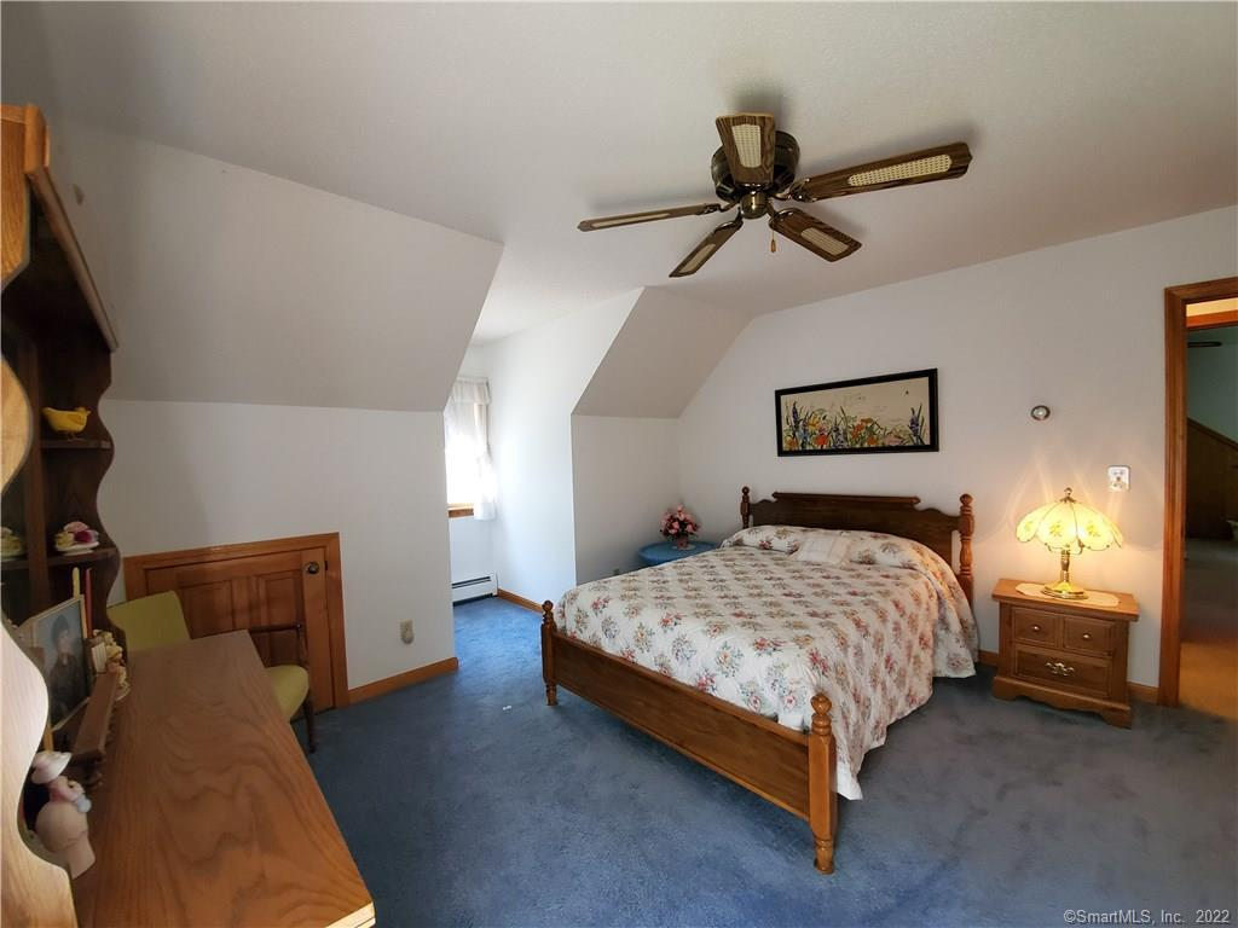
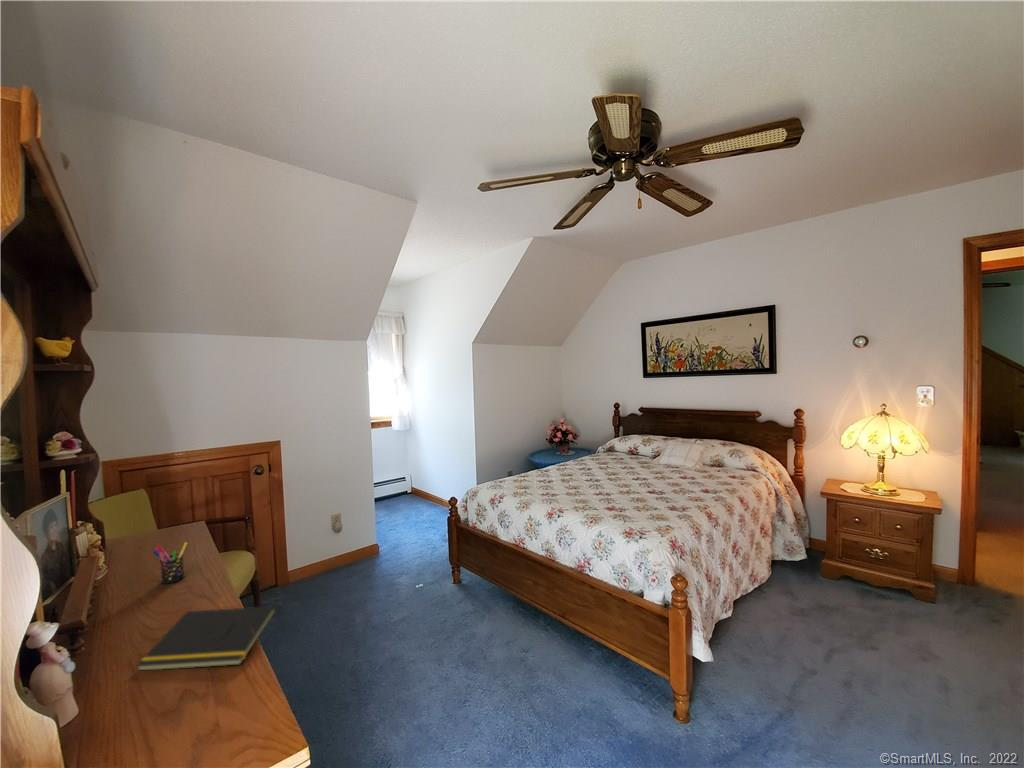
+ pen holder (171, 561)
+ notepad (212, 635)
